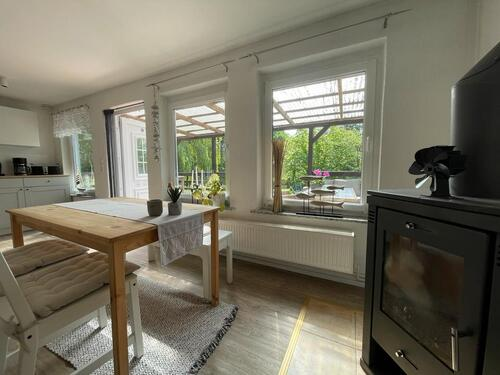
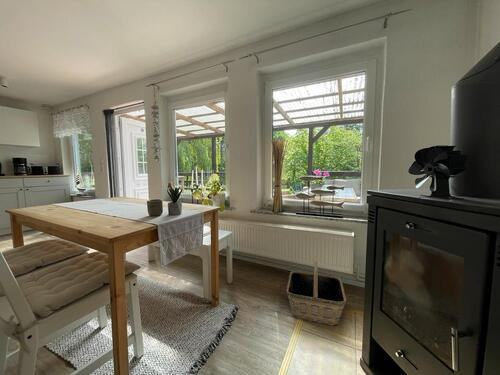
+ basket (315, 286)
